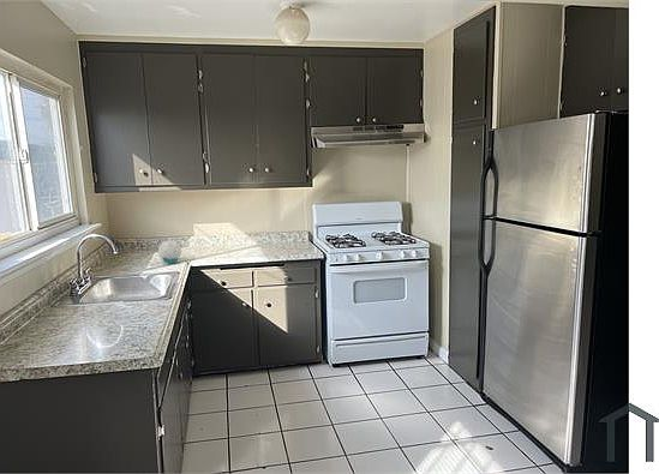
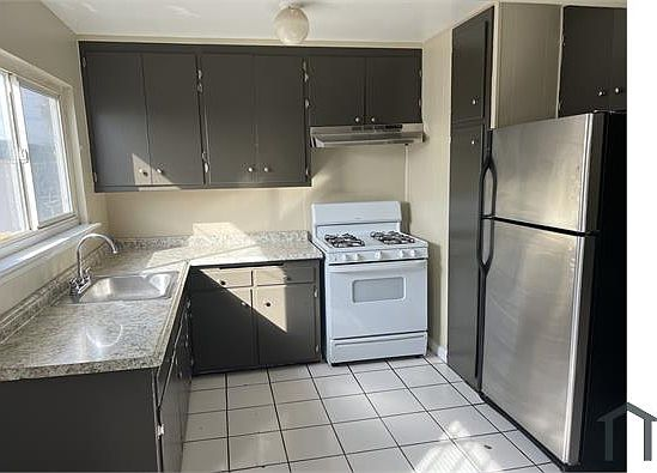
- baseball cap (167, 251)
